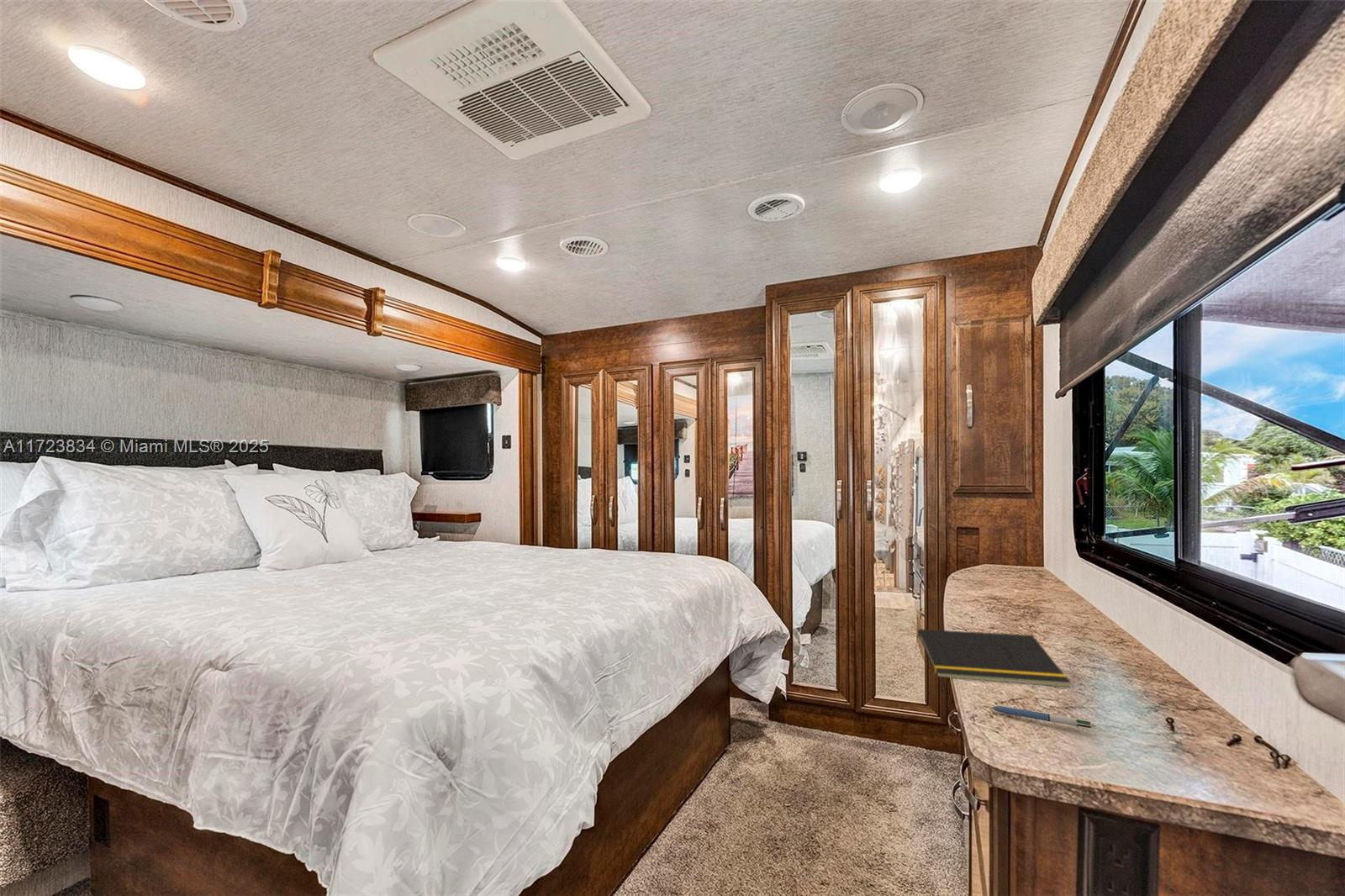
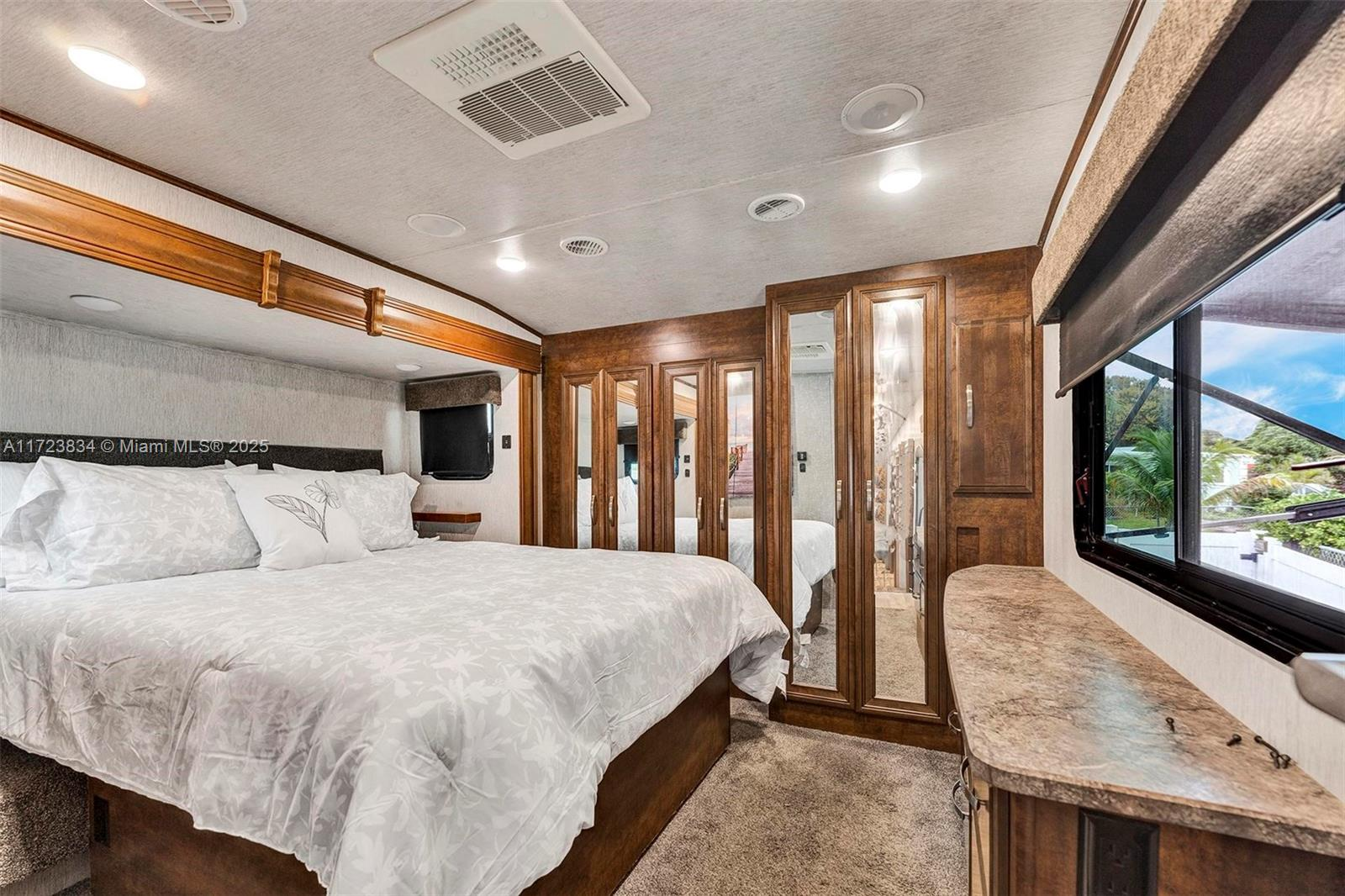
- pen (1041, 715)
- notepad (987, 656)
